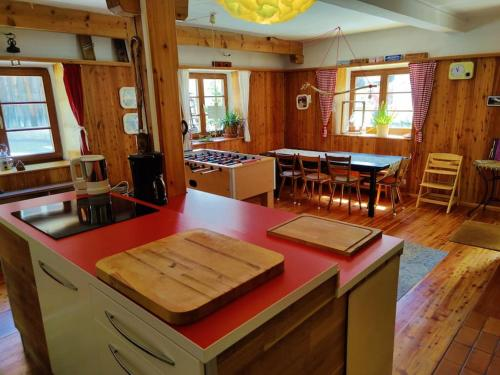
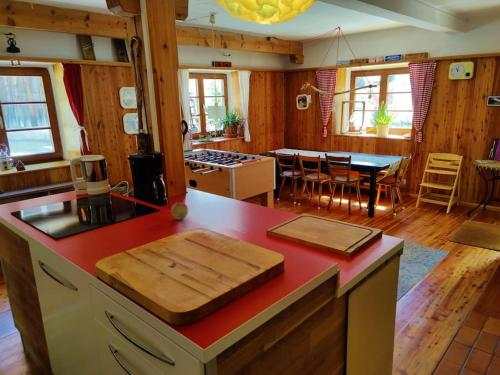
+ apple (179, 210)
